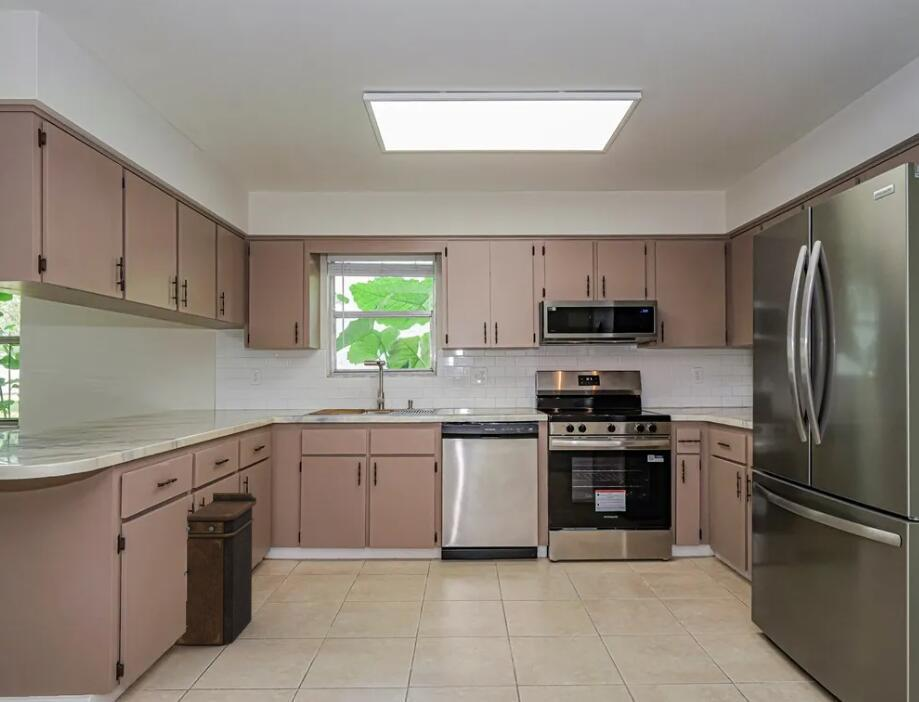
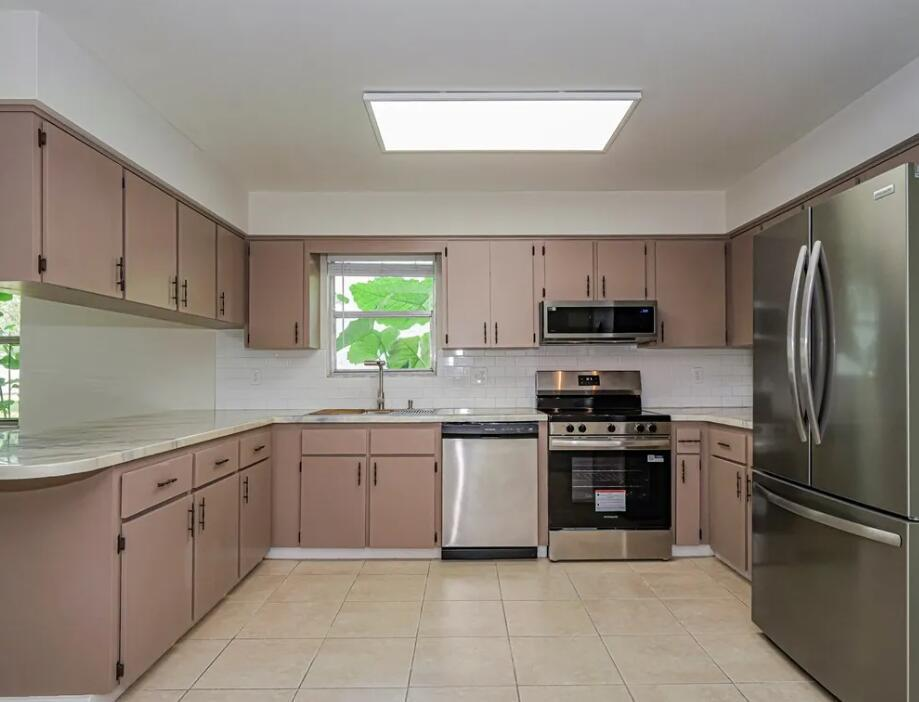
- trash bin (212, 566)
